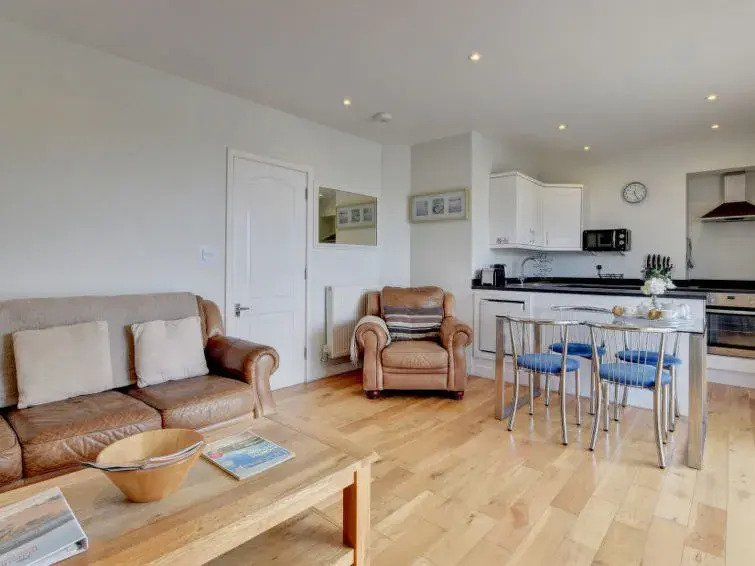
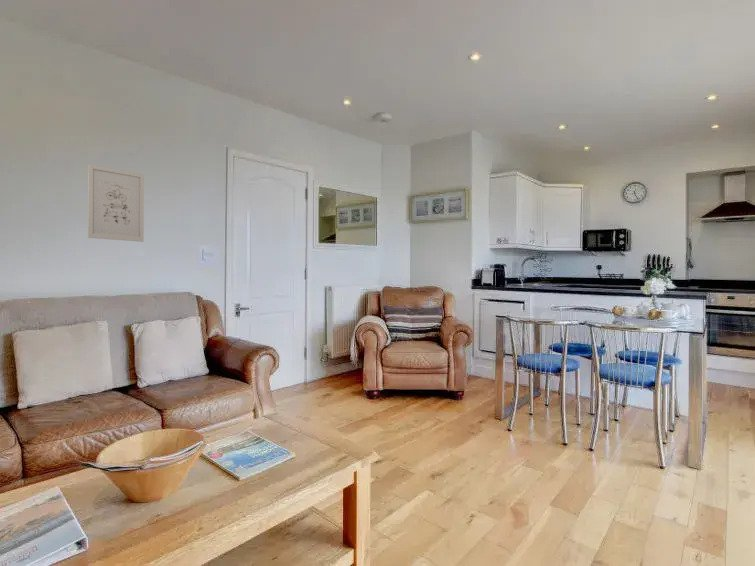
+ wall art (116, 204)
